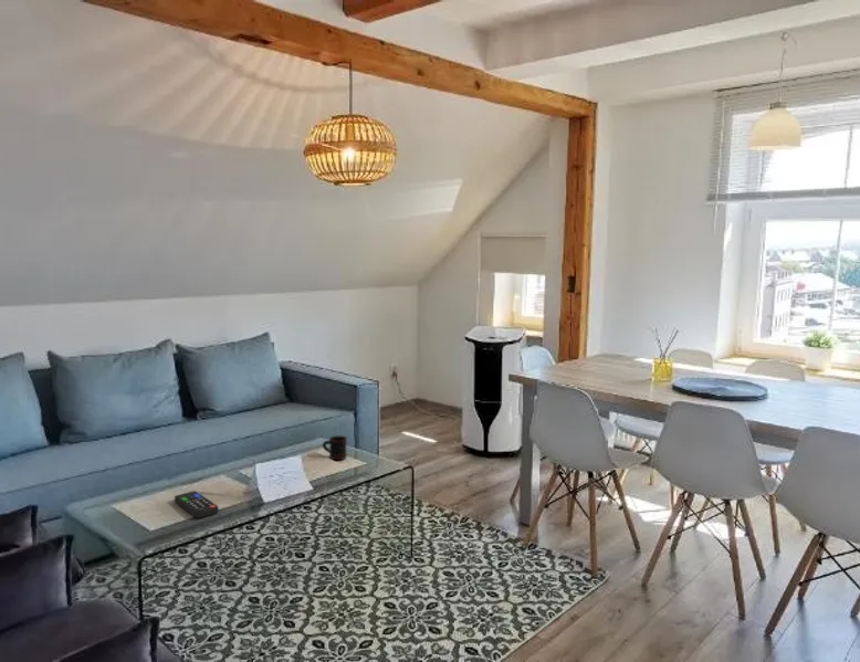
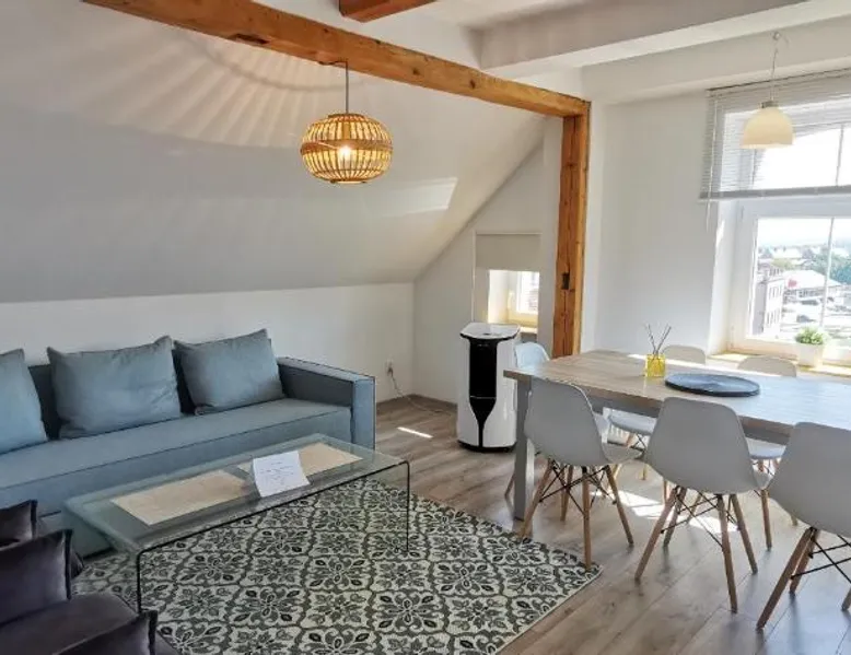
- mug (334, 448)
- remote control (196, 503)
